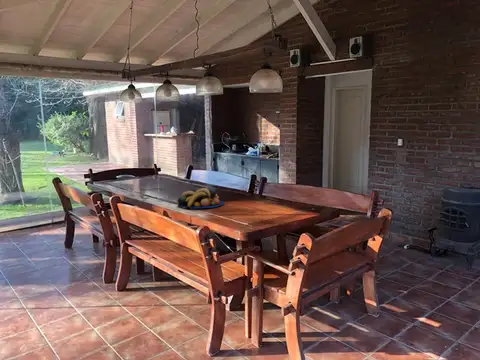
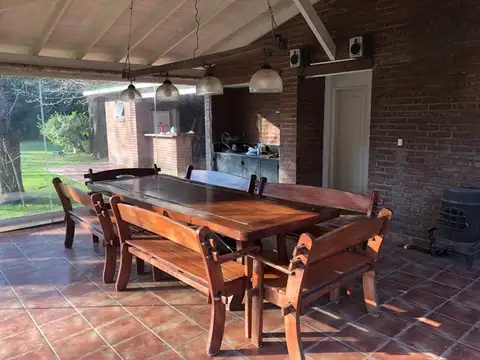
- fruit bowl (201, 195)
